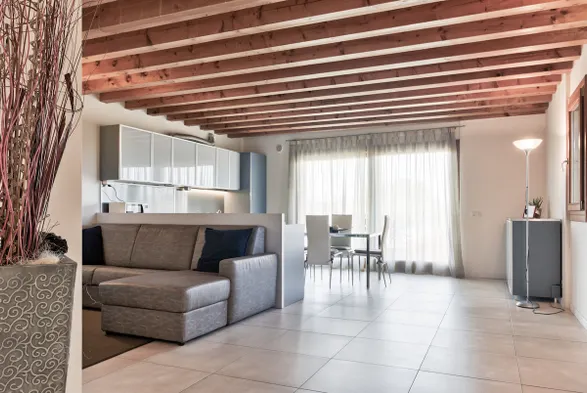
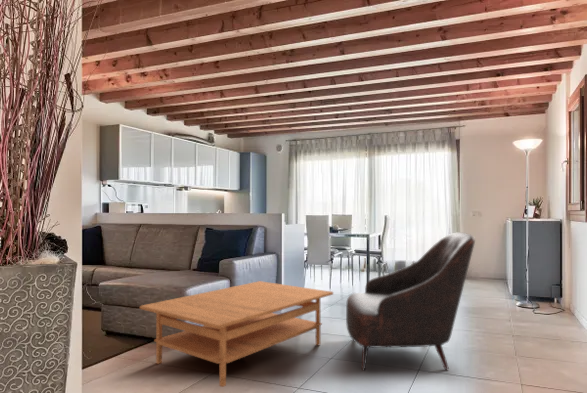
+ coffee table (243, 325)
+ armchair (407, 293)
